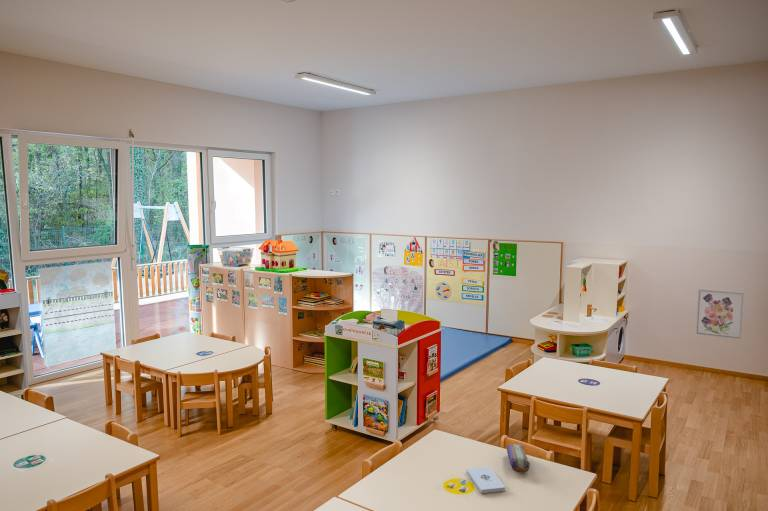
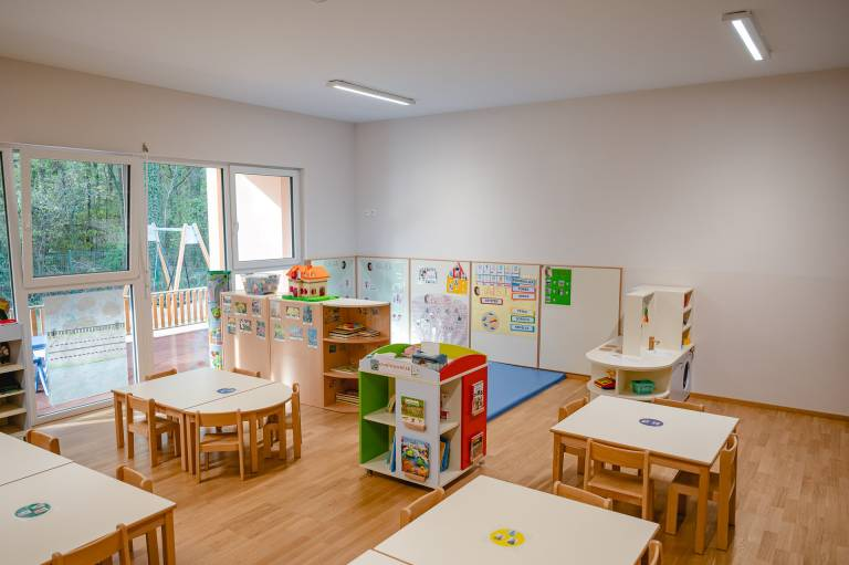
- notepad (485, 479)
- wall art (719, 313)
- pencil case (517, 457)
